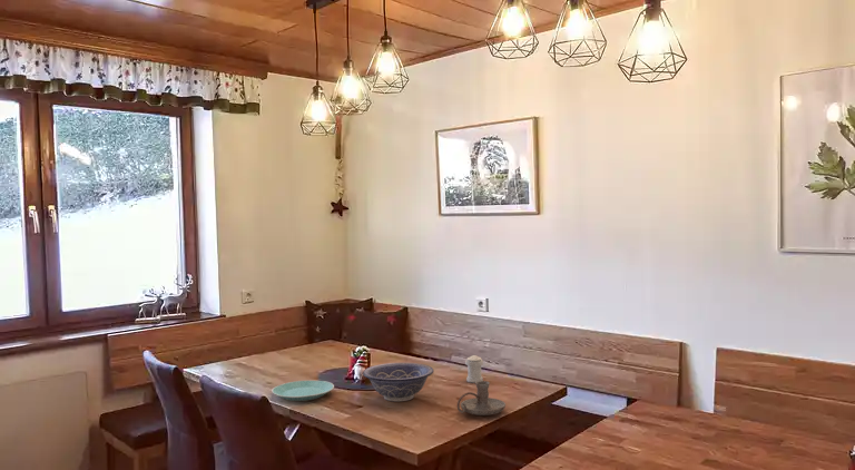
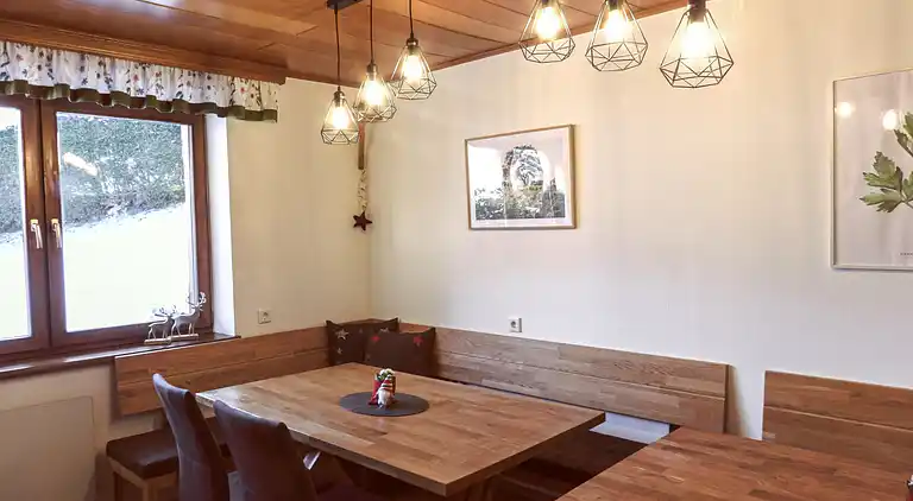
- pepper shaker (474, 368)
- plate (303, 391)
- decorative bowl (399, 383)
- candle holder (479, 398)
